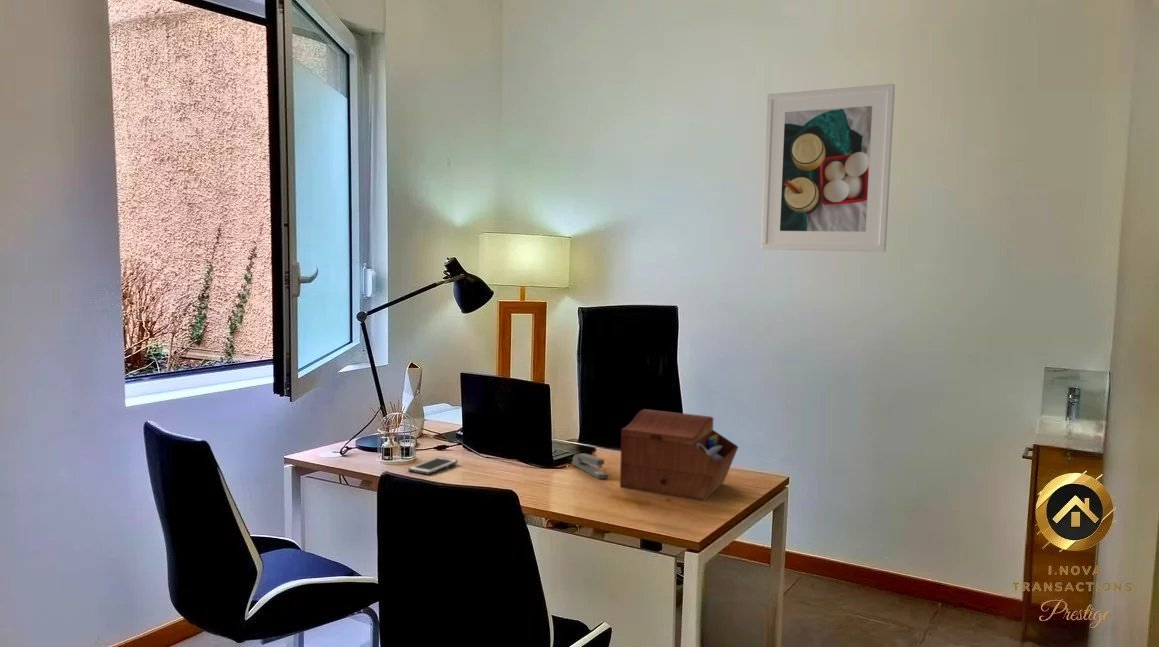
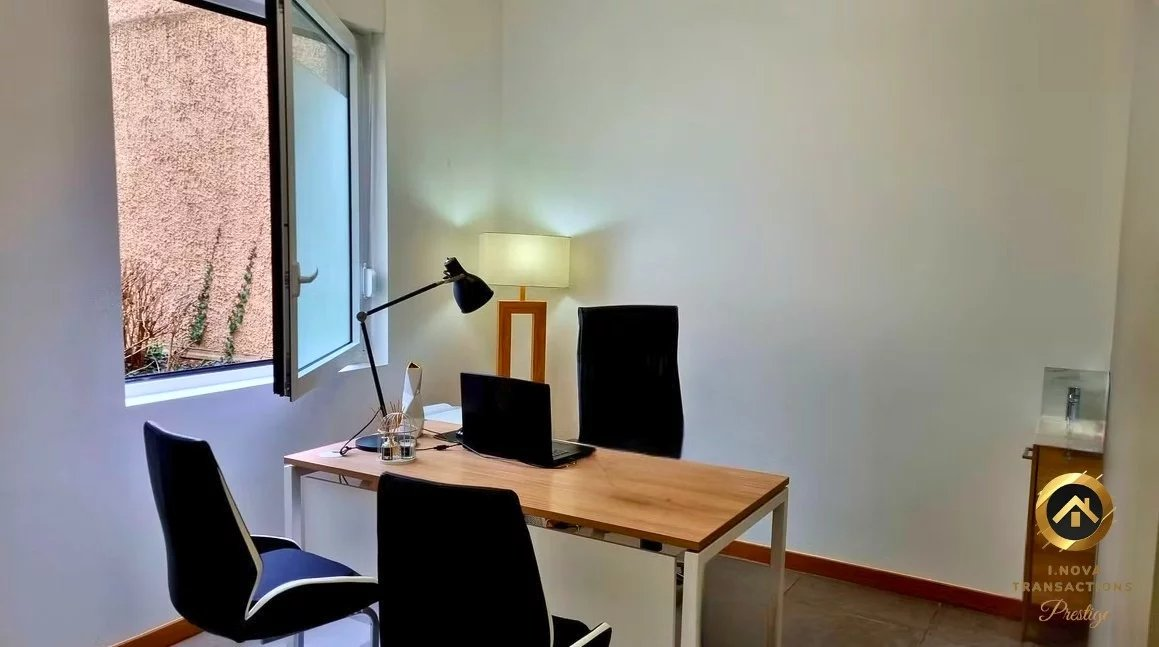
- cell phone (433, 465)
- sewing box (679, 452)
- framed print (824, 170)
- stapler (589, 462)
